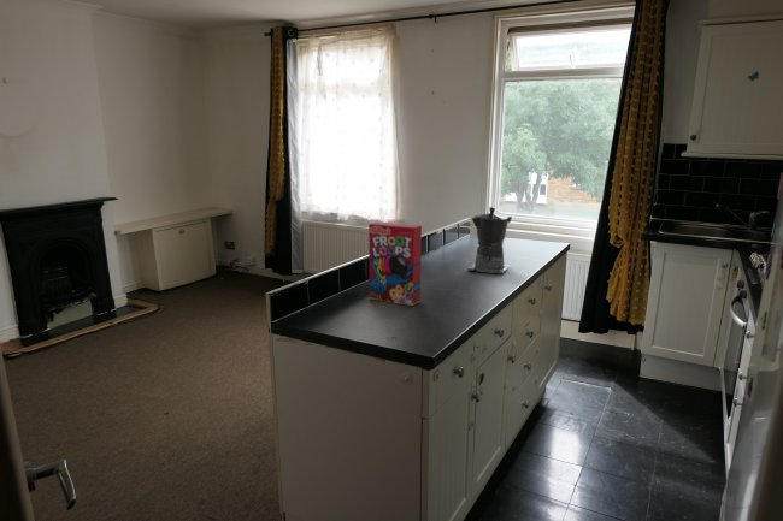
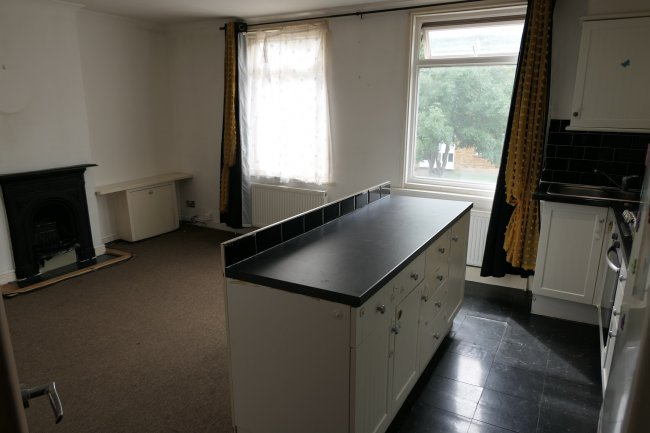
- cereal box (394, 262)
- coffee maker (490, 237)
